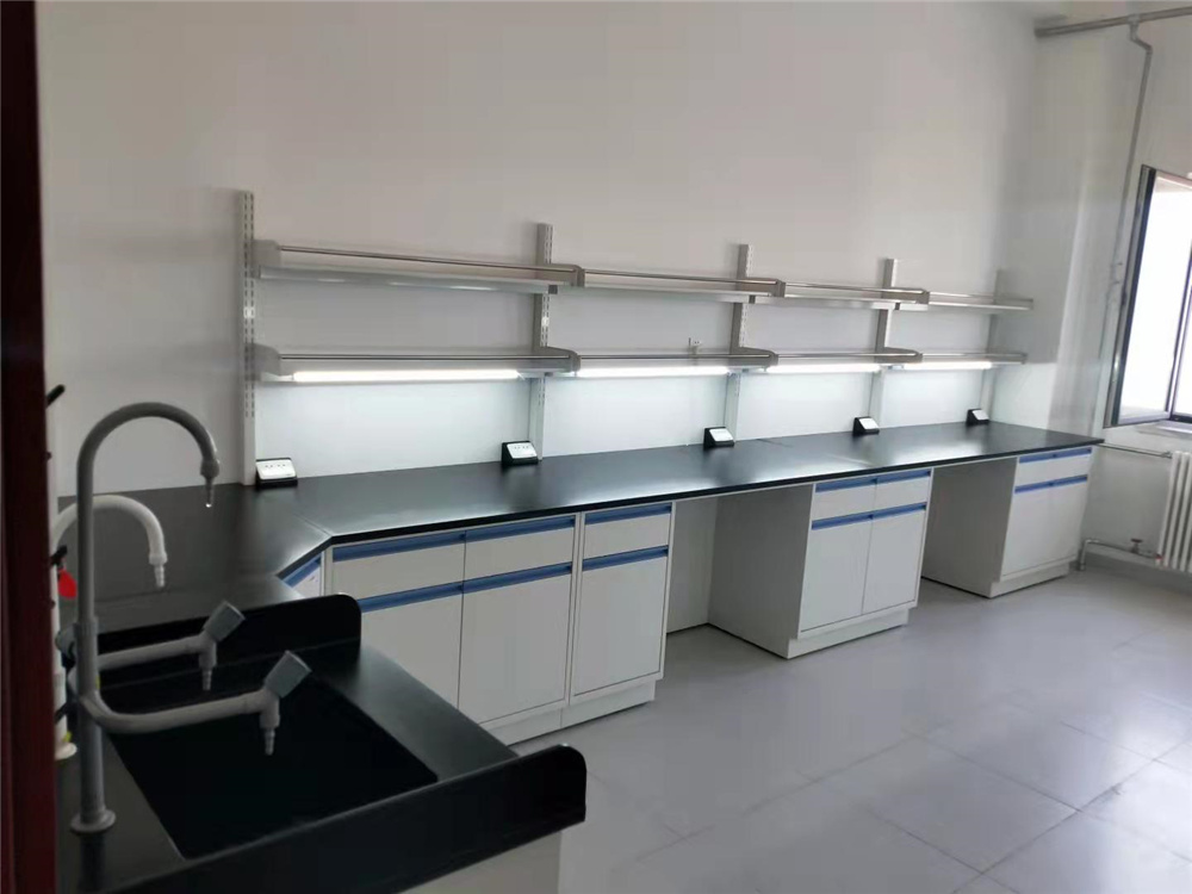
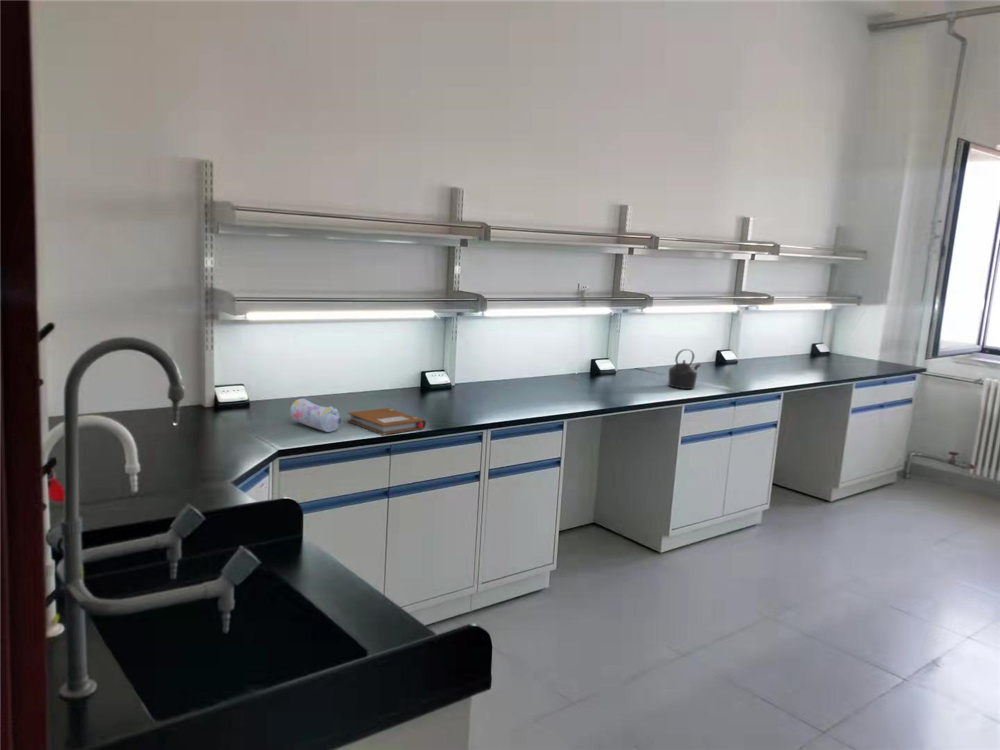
+ kettle (687, 367)
+ notebook (387, 420)
+ pencil case (314, 414)
